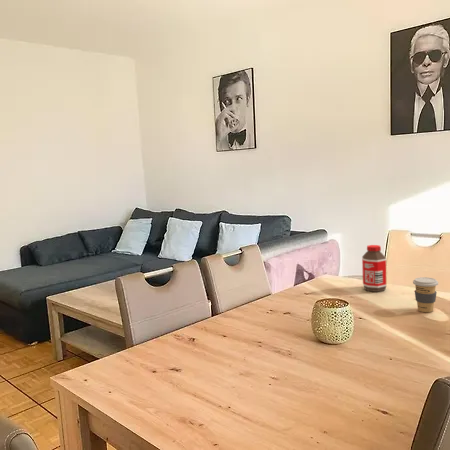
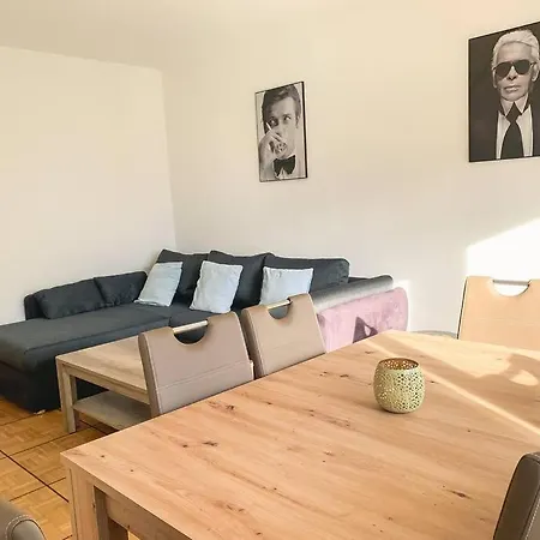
- coffee cup (425, 294)
- bottle (374, 267)
